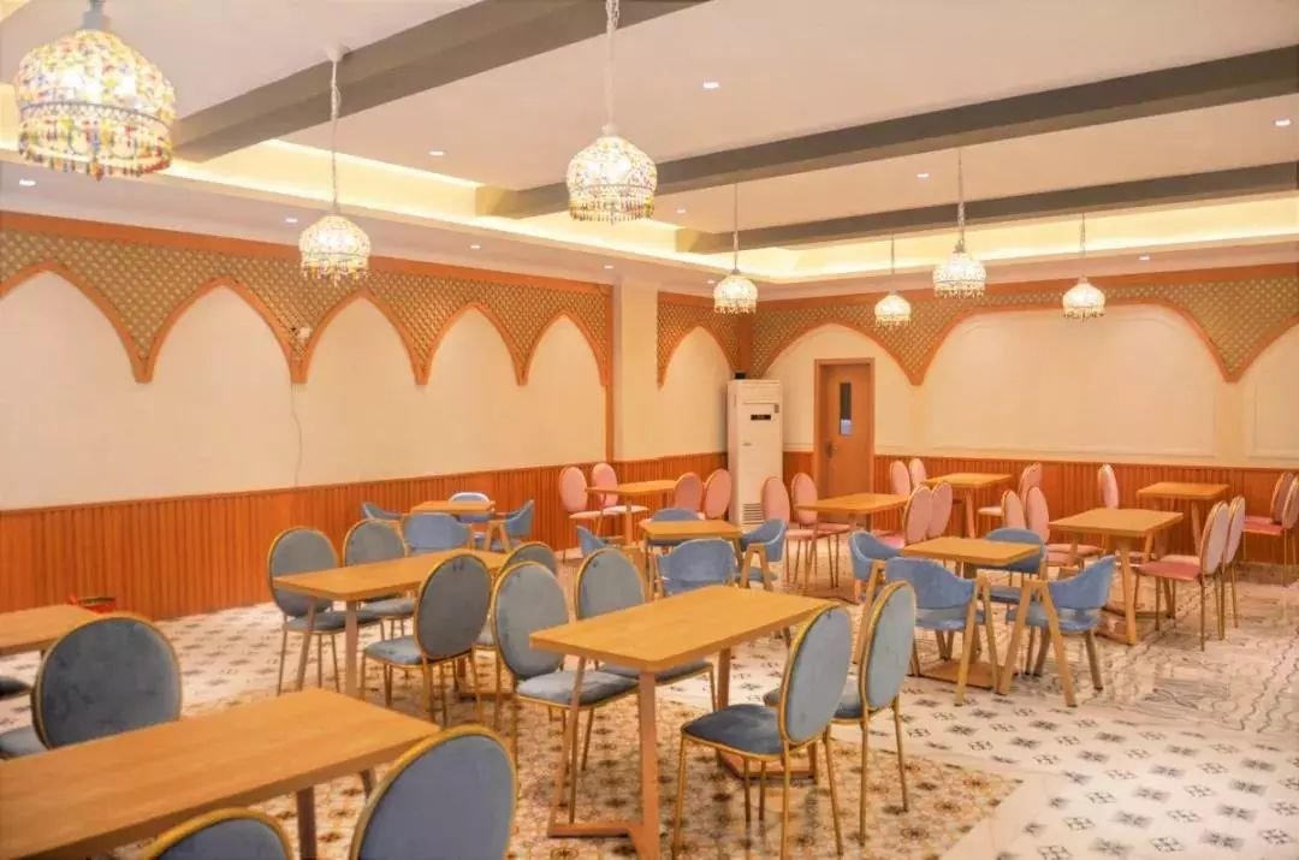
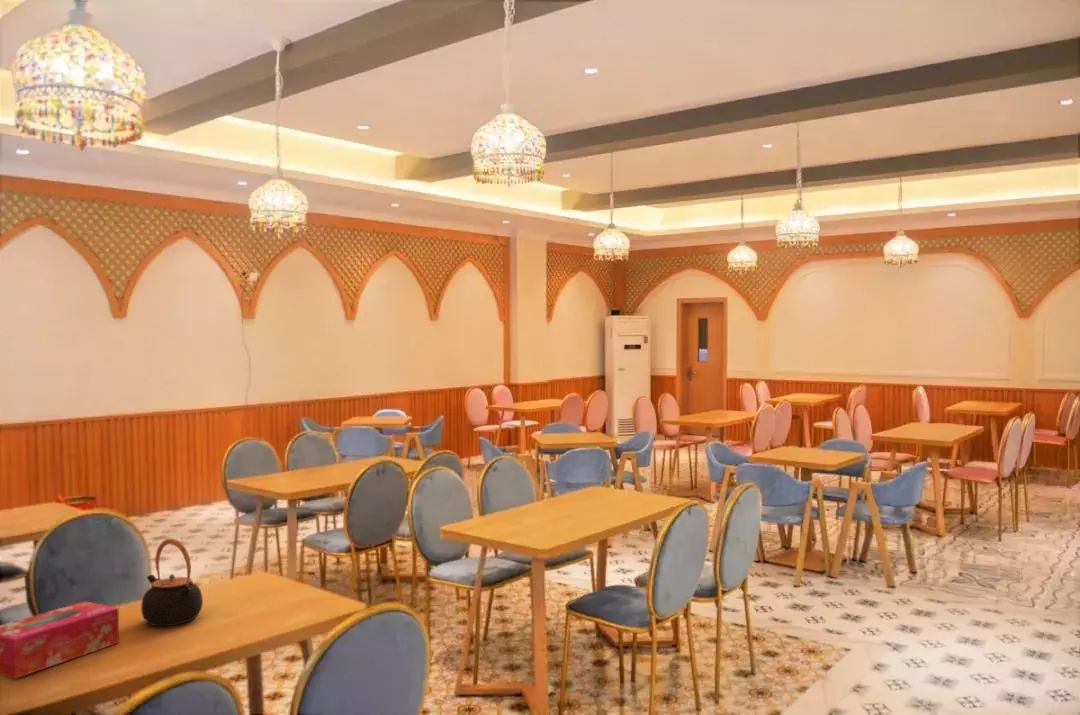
+ teapot (168, 578)
+ tissue box (52, 637)
